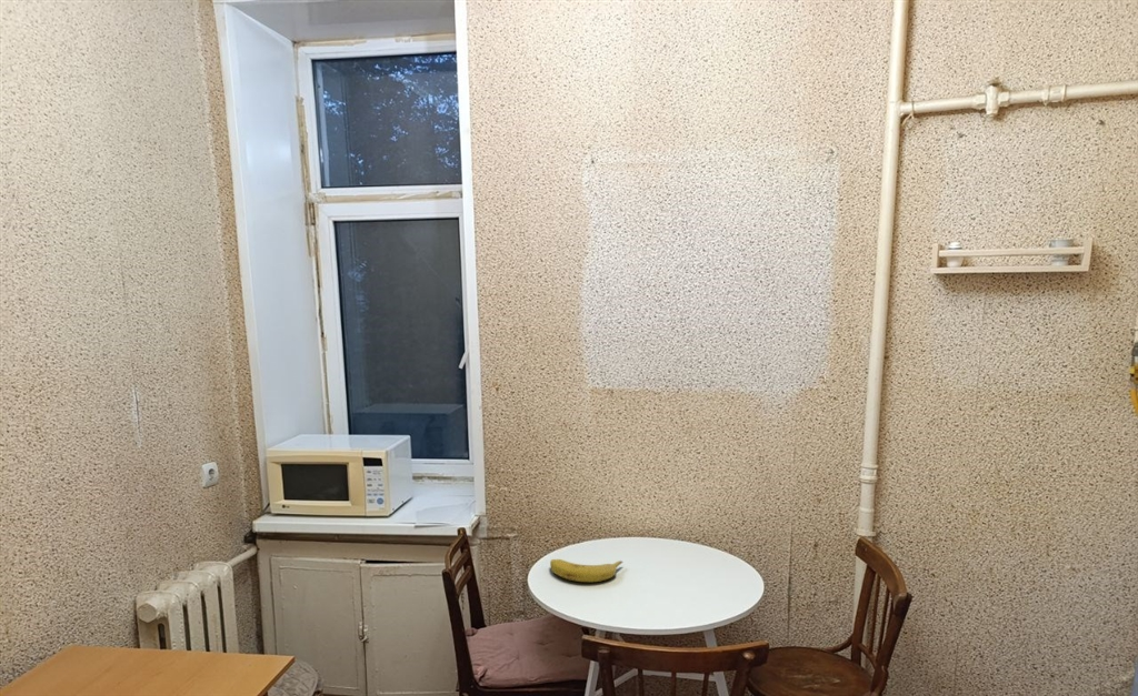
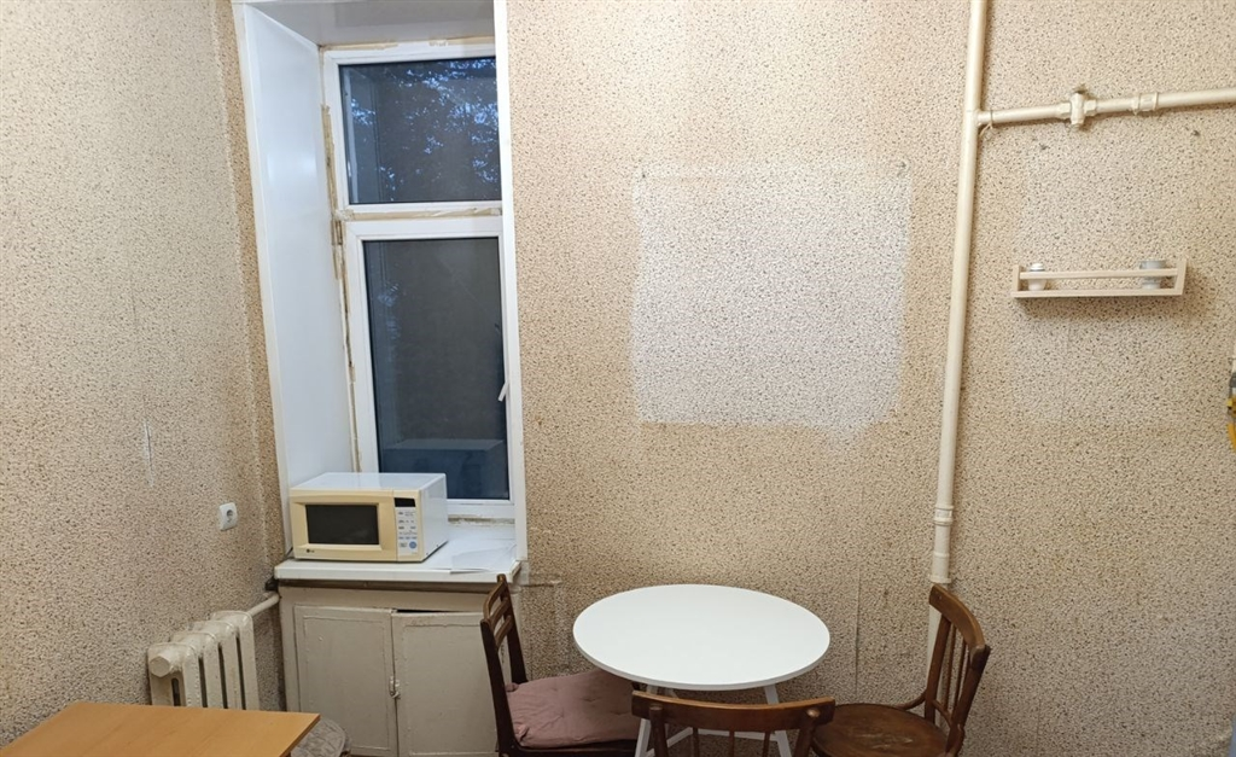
- fruit (586, 565)
